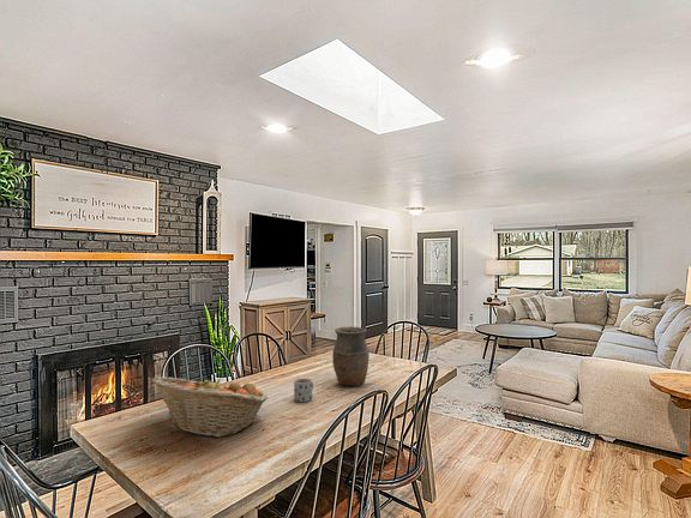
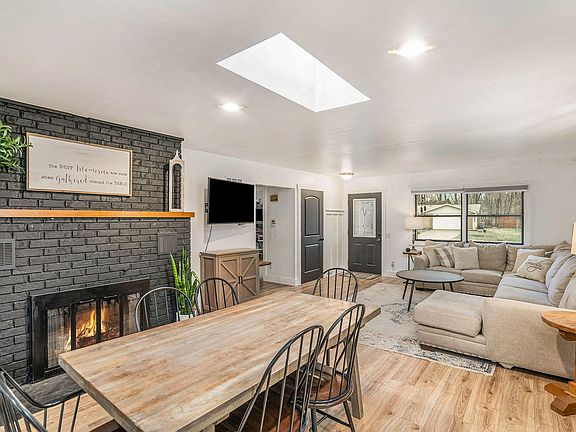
- vase (350, 356)
- mug (305, 389)
- fruit basket (210, 398)
